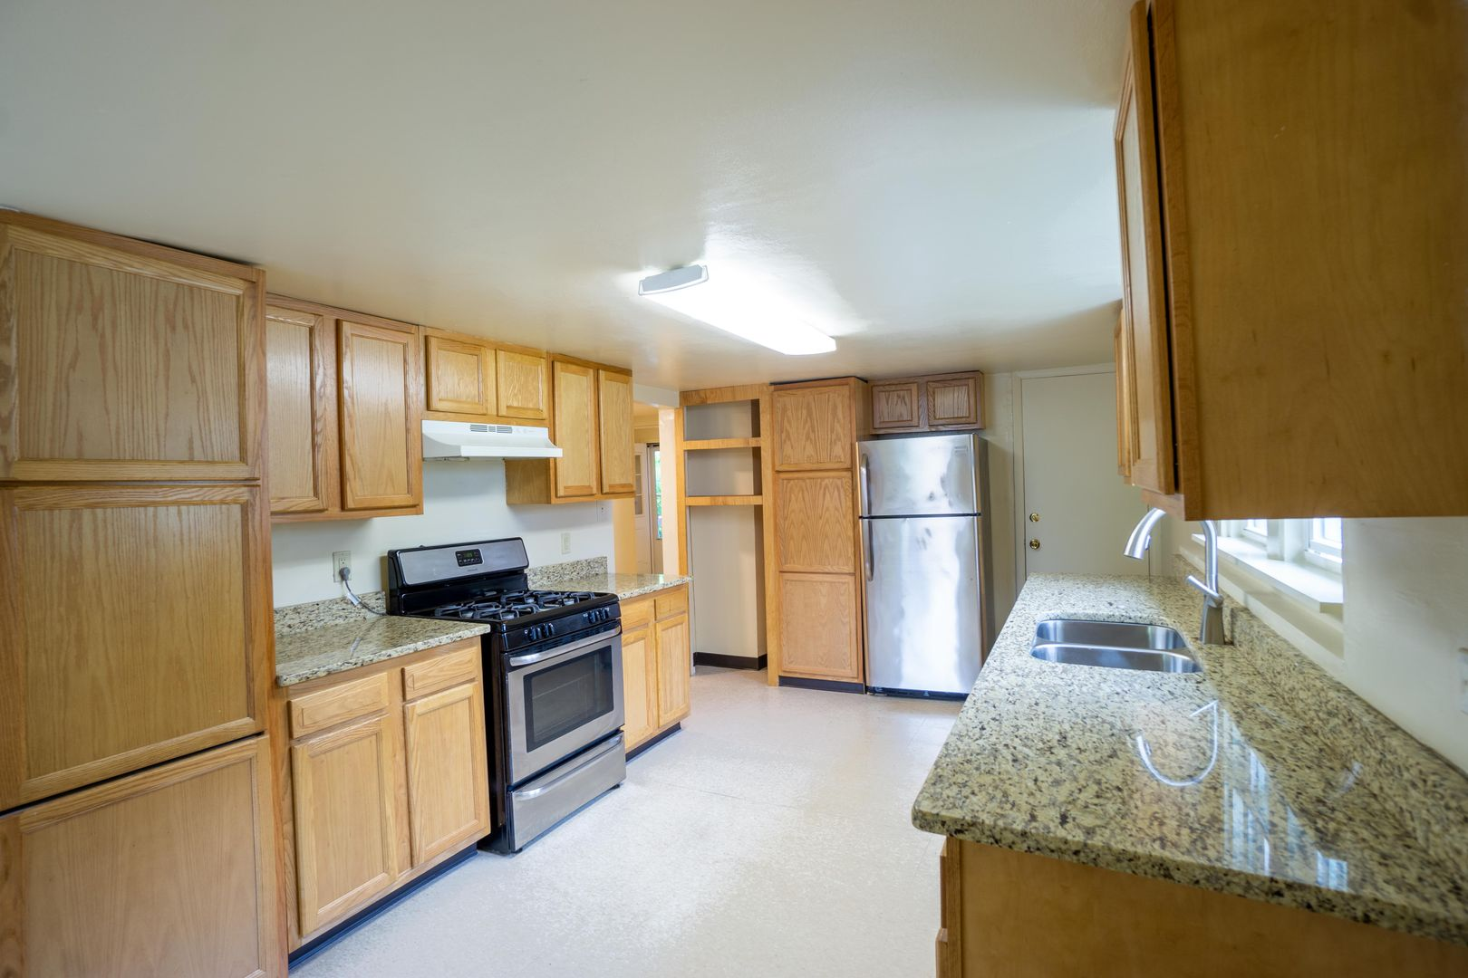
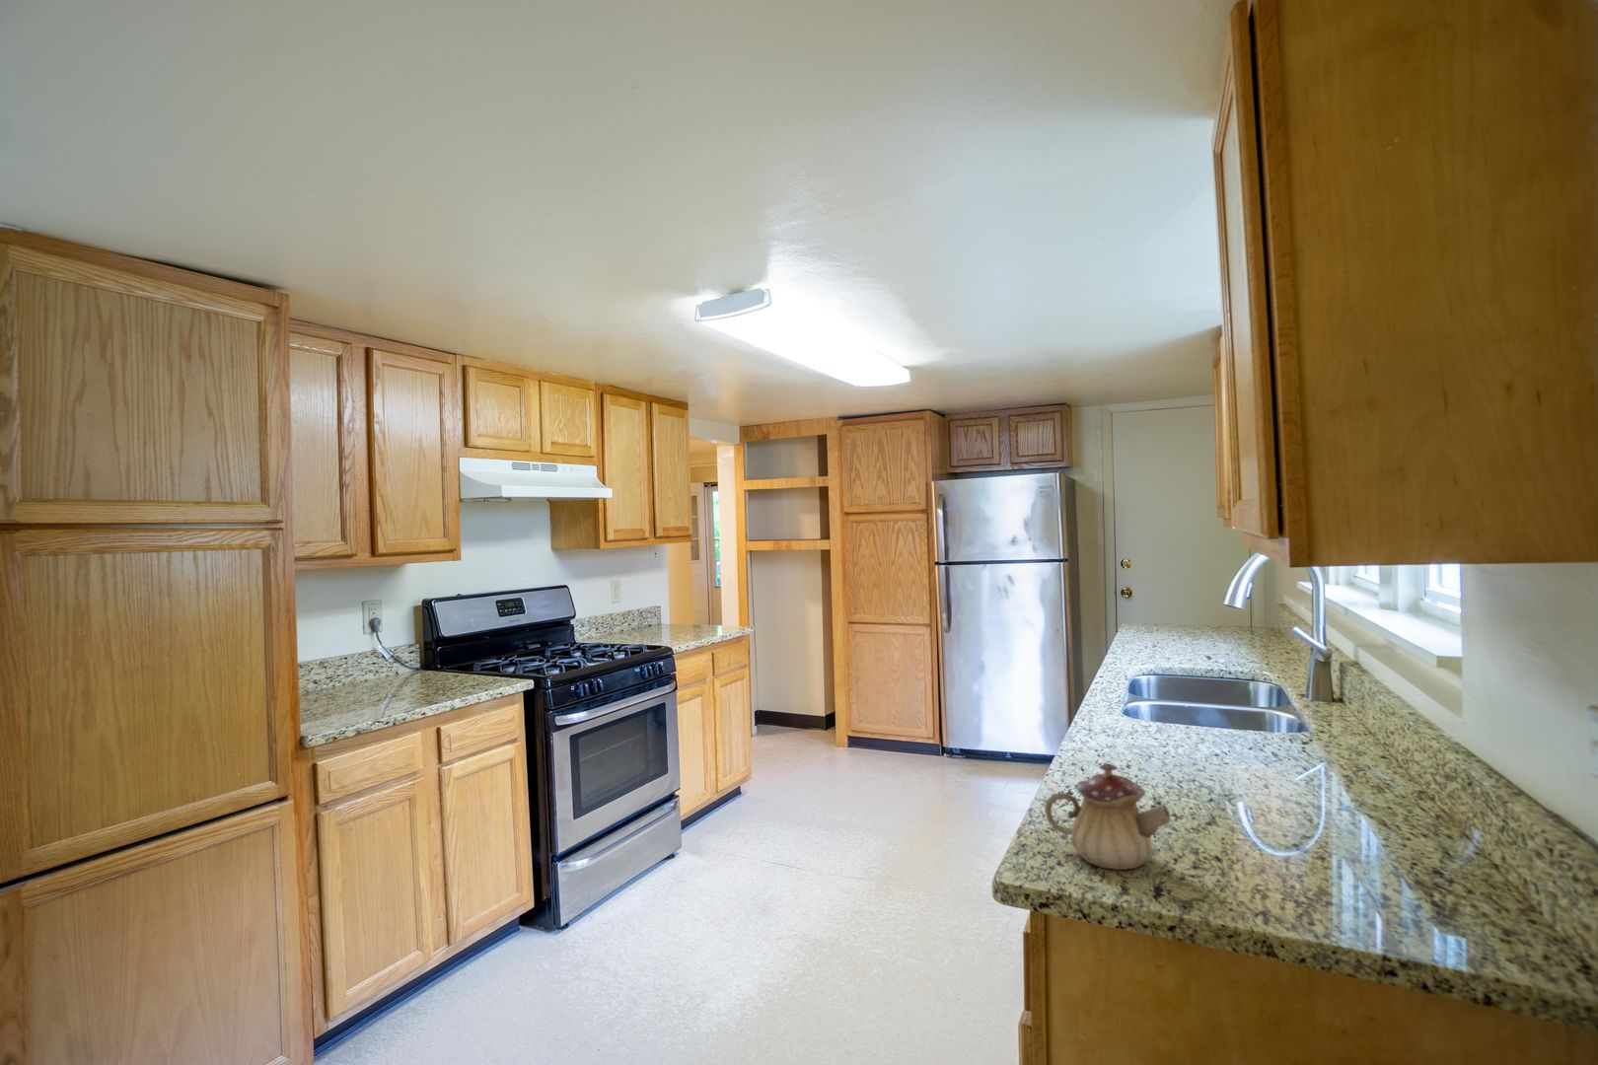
+ teapot (1103, 808)
